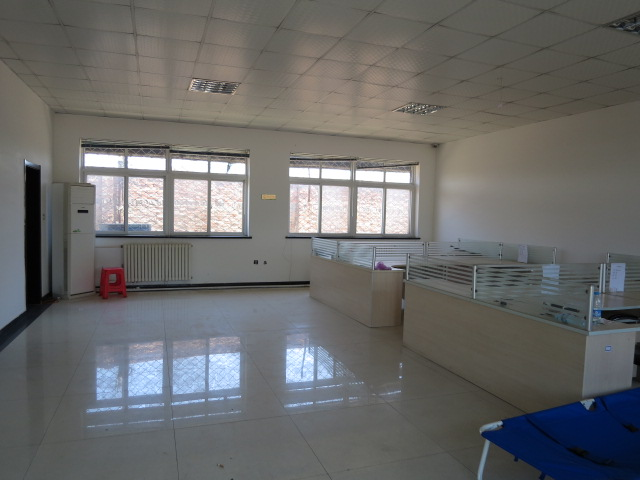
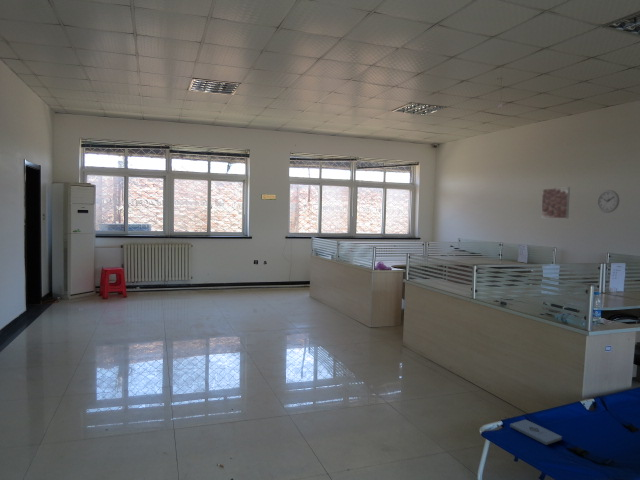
+ notebook (535, 431)
+ wall clock (607, 201)
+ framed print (555, 203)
